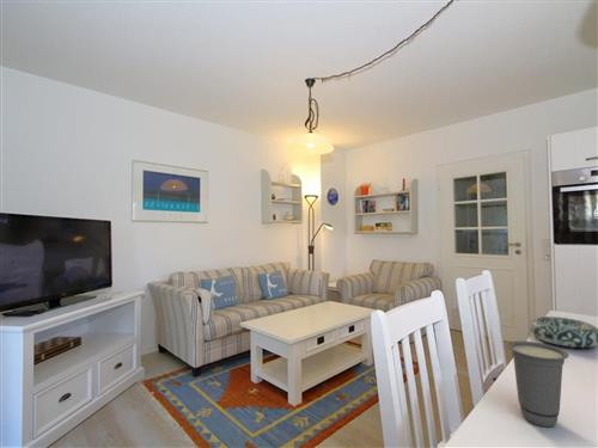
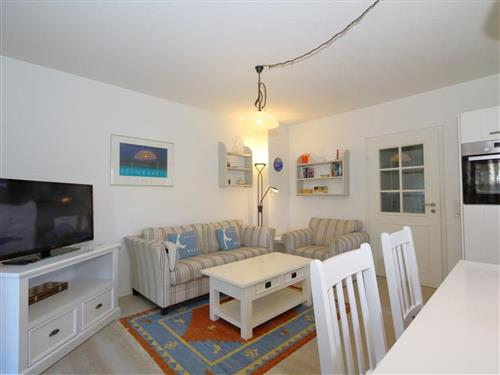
- decorative bowl (563, 331)
- cup (537, 383)
